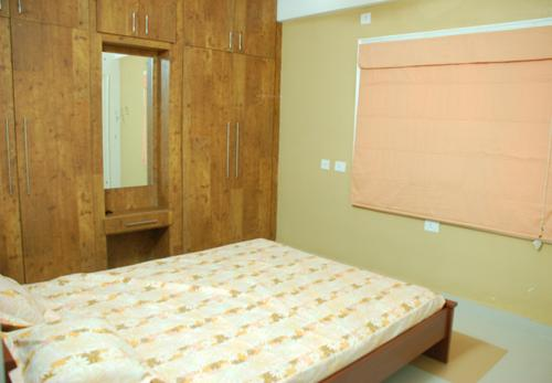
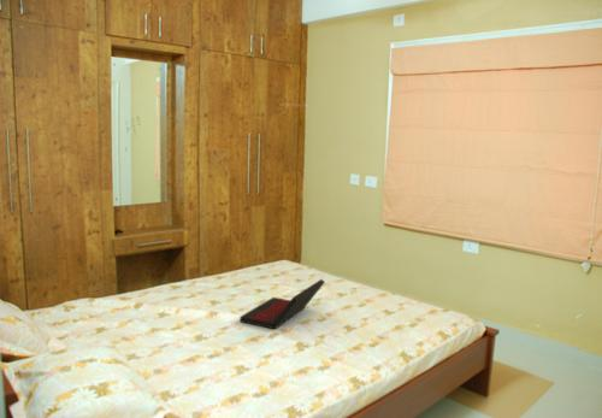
+ laptop (283, 300)
